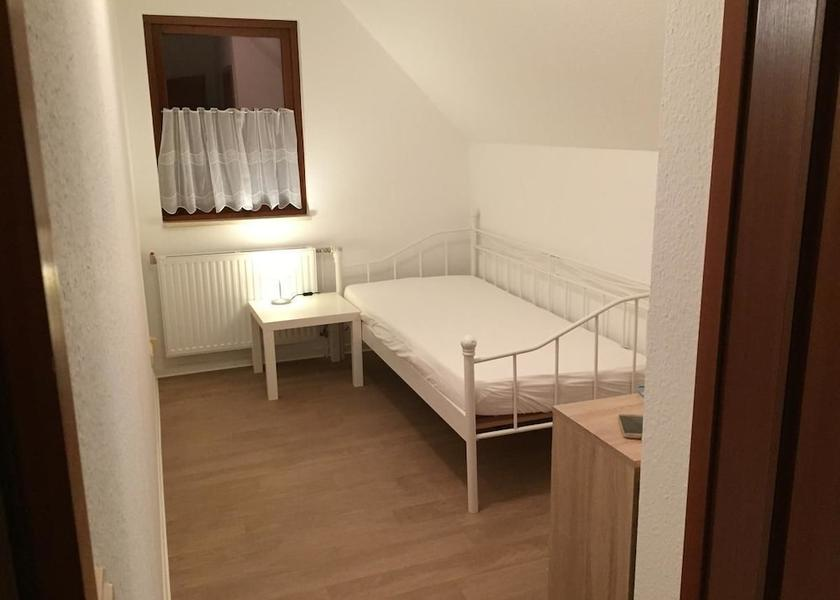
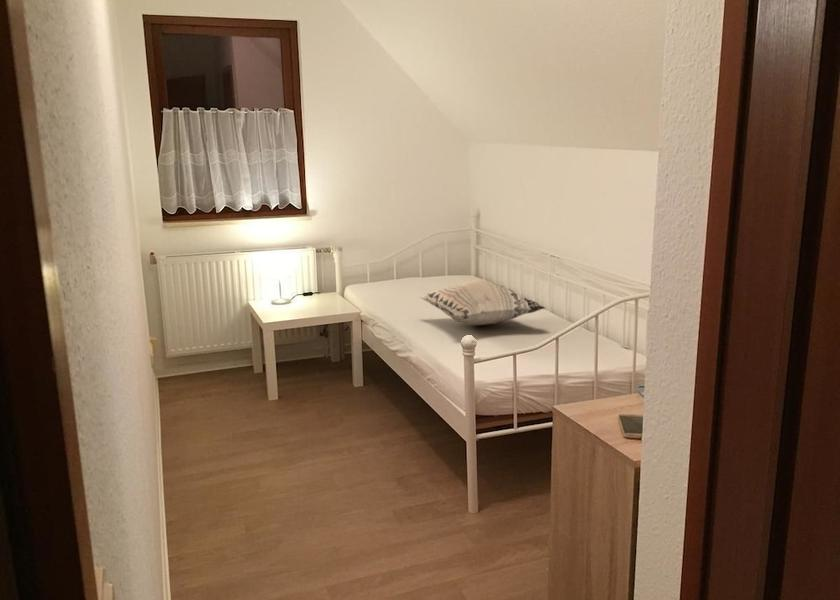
+ decorative pillow (480, 302)
